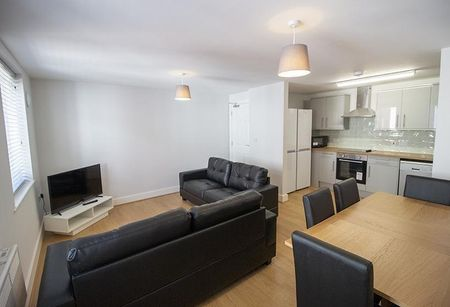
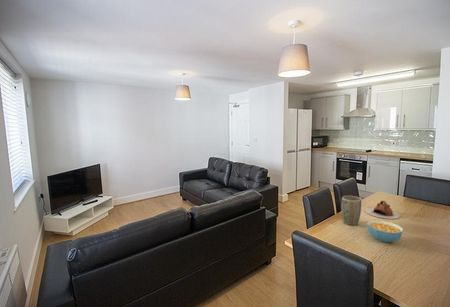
+ cereal bowl (383, 233)
+ teapot (381, 206)
+ plant pot (351, 210)
